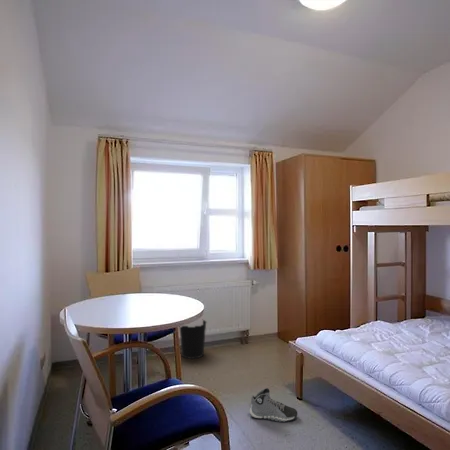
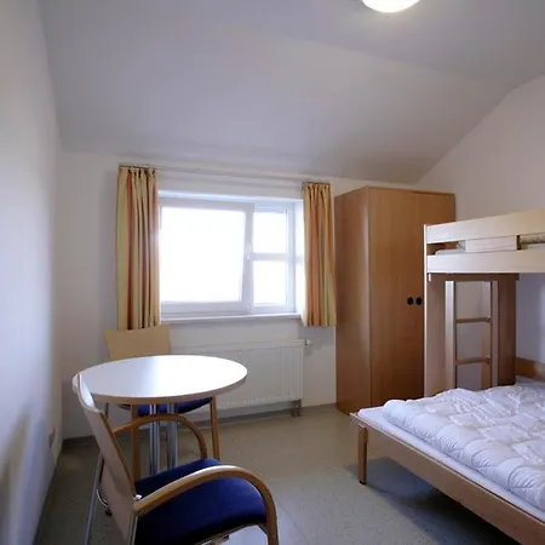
- sneaker (273, 403)
- wastebasket (192, 338)
